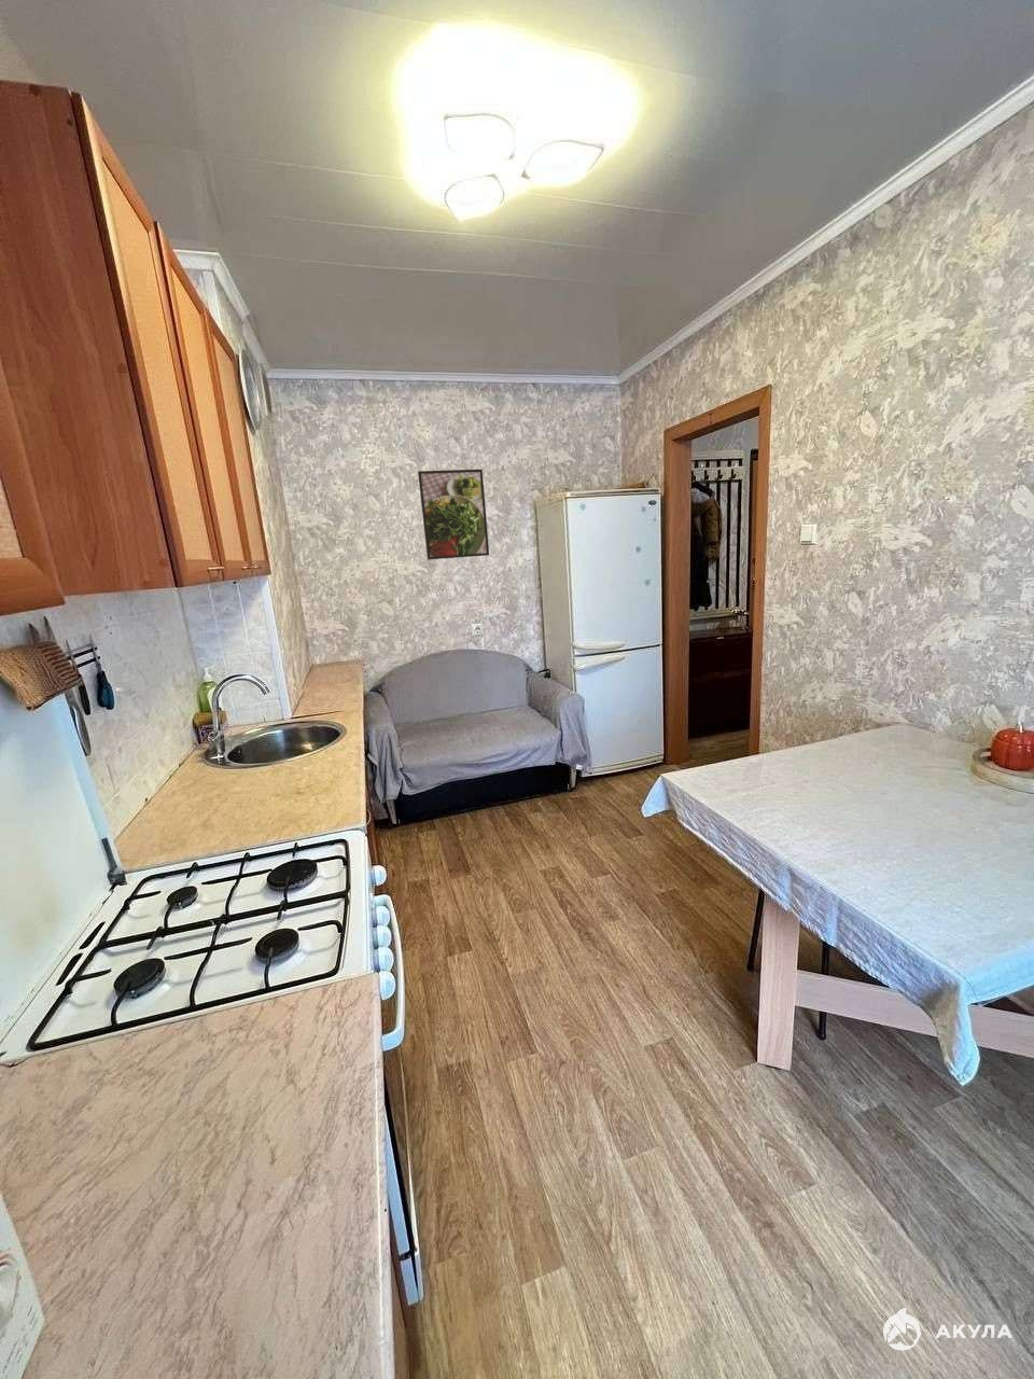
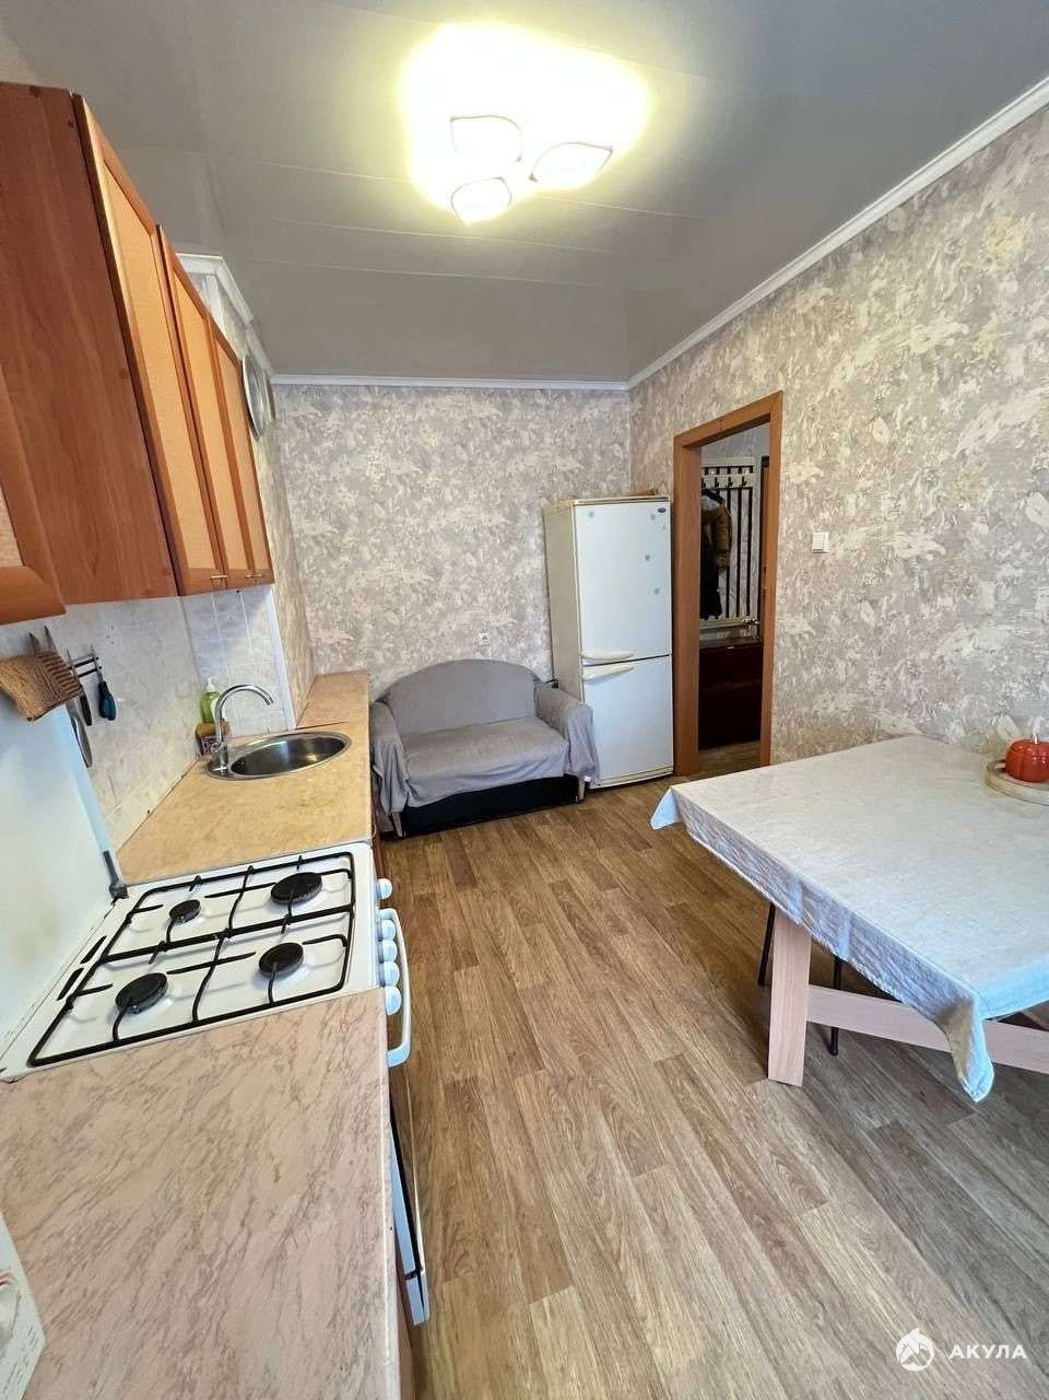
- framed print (454, 514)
